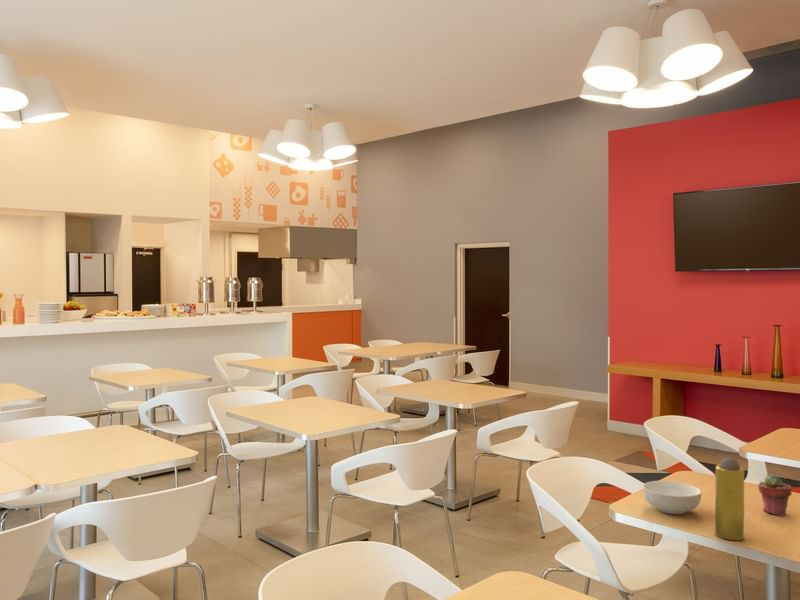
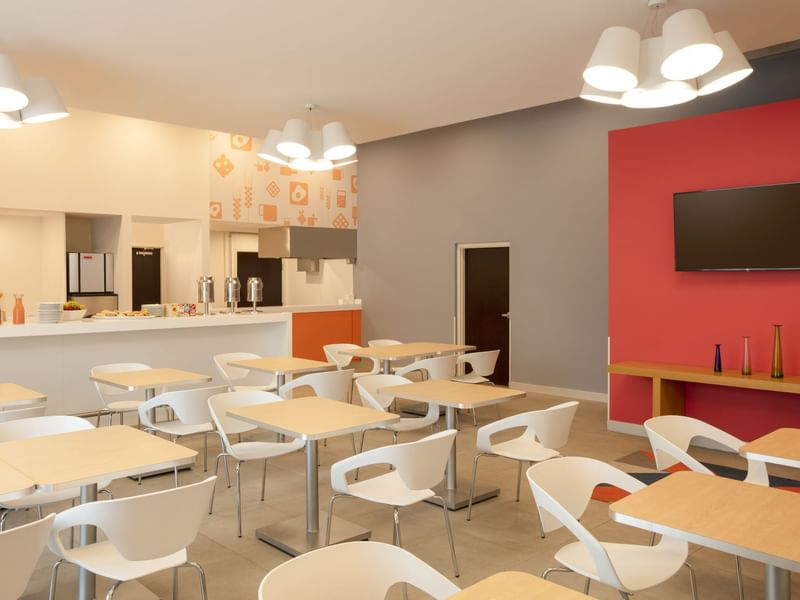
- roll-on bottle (729, 496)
- potted succulent (774, 492)
- cereal bowl (671, 498)
